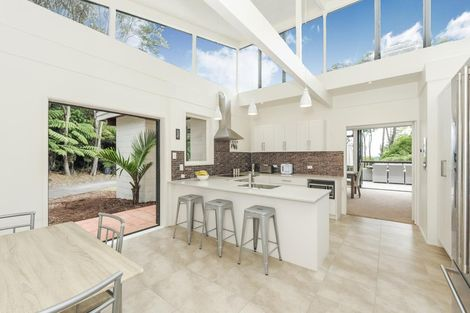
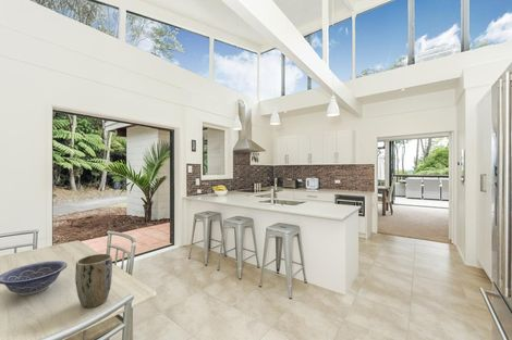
+ decorative bowl (34, 279)
+ plant pot (94, 280)
